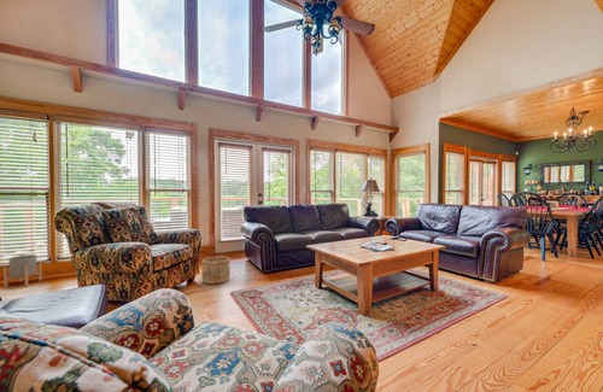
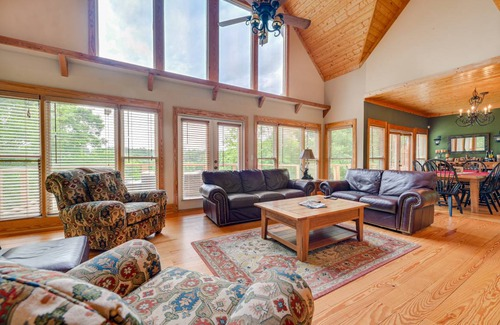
- planter (23, 270)
- wooden bucket (216, 269)
